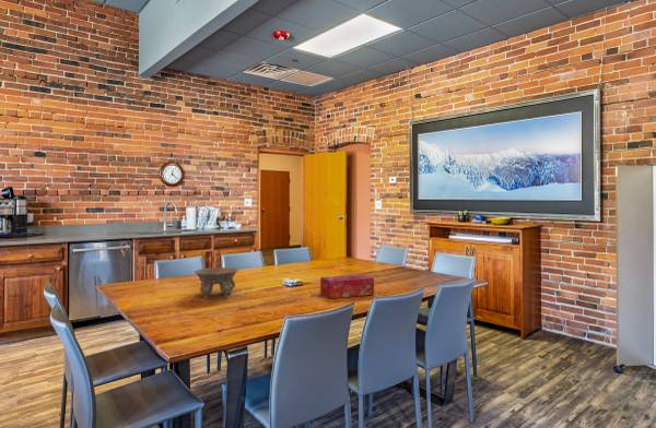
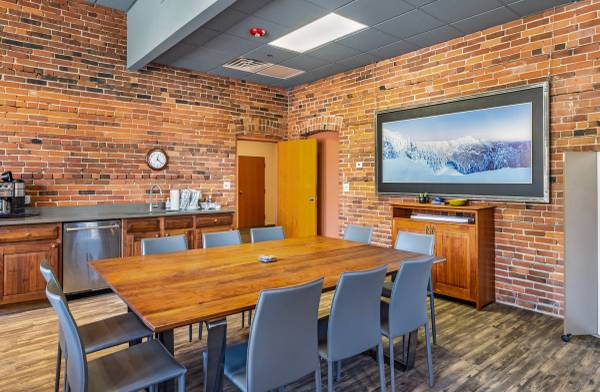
- bowl (216, 282)
- tissue box (347, 285)
